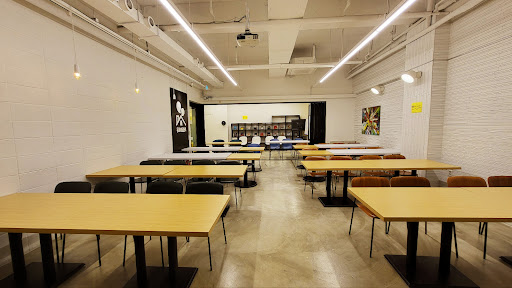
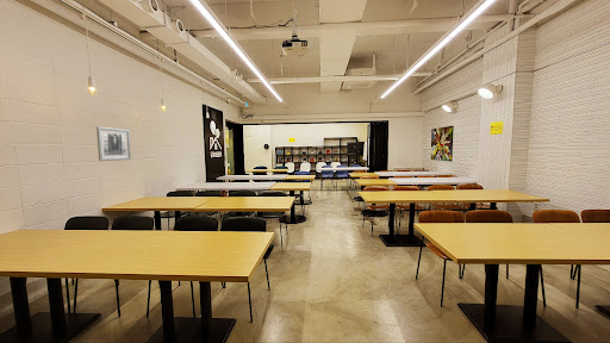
+ wall art (114, 144)
